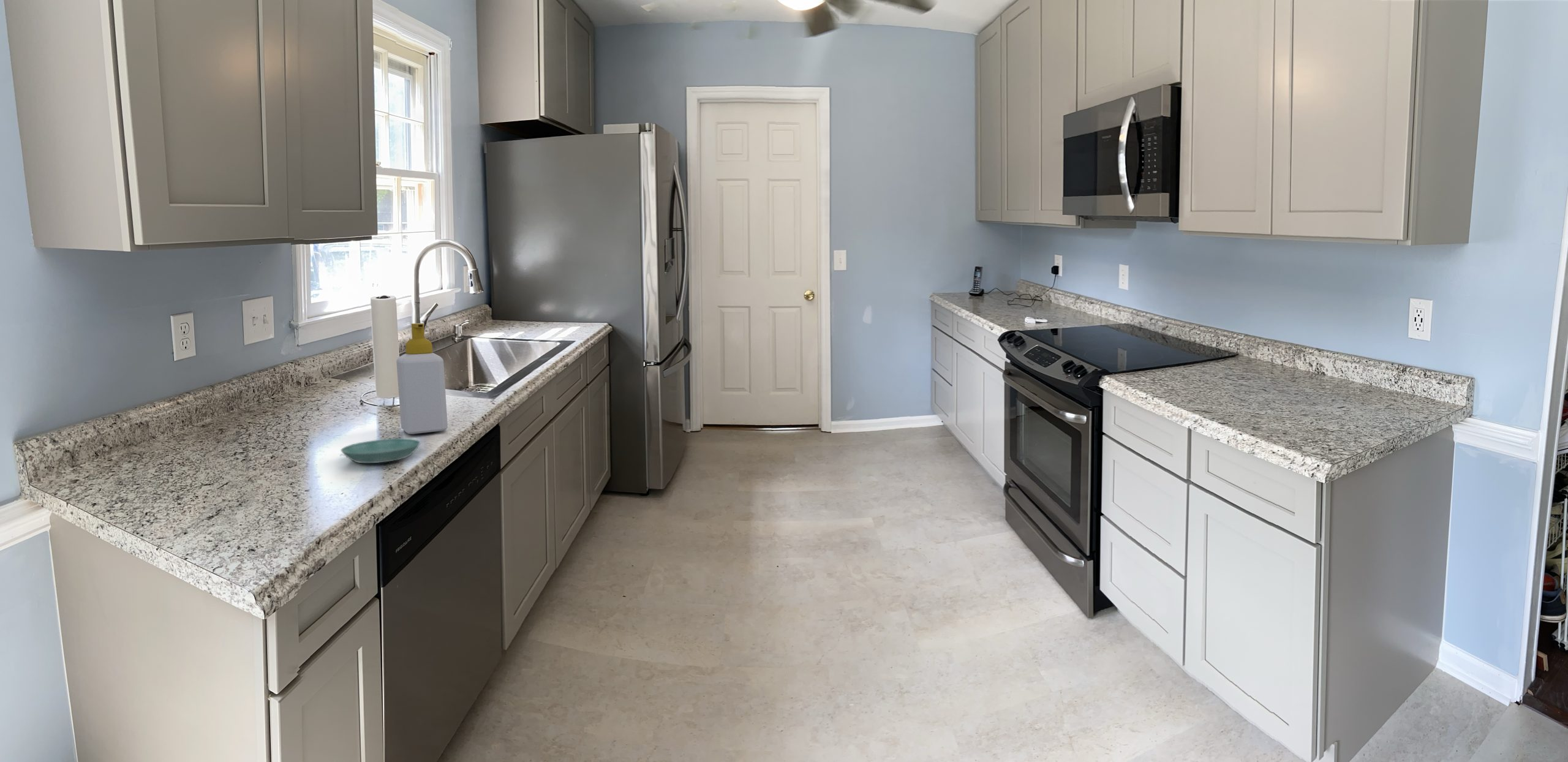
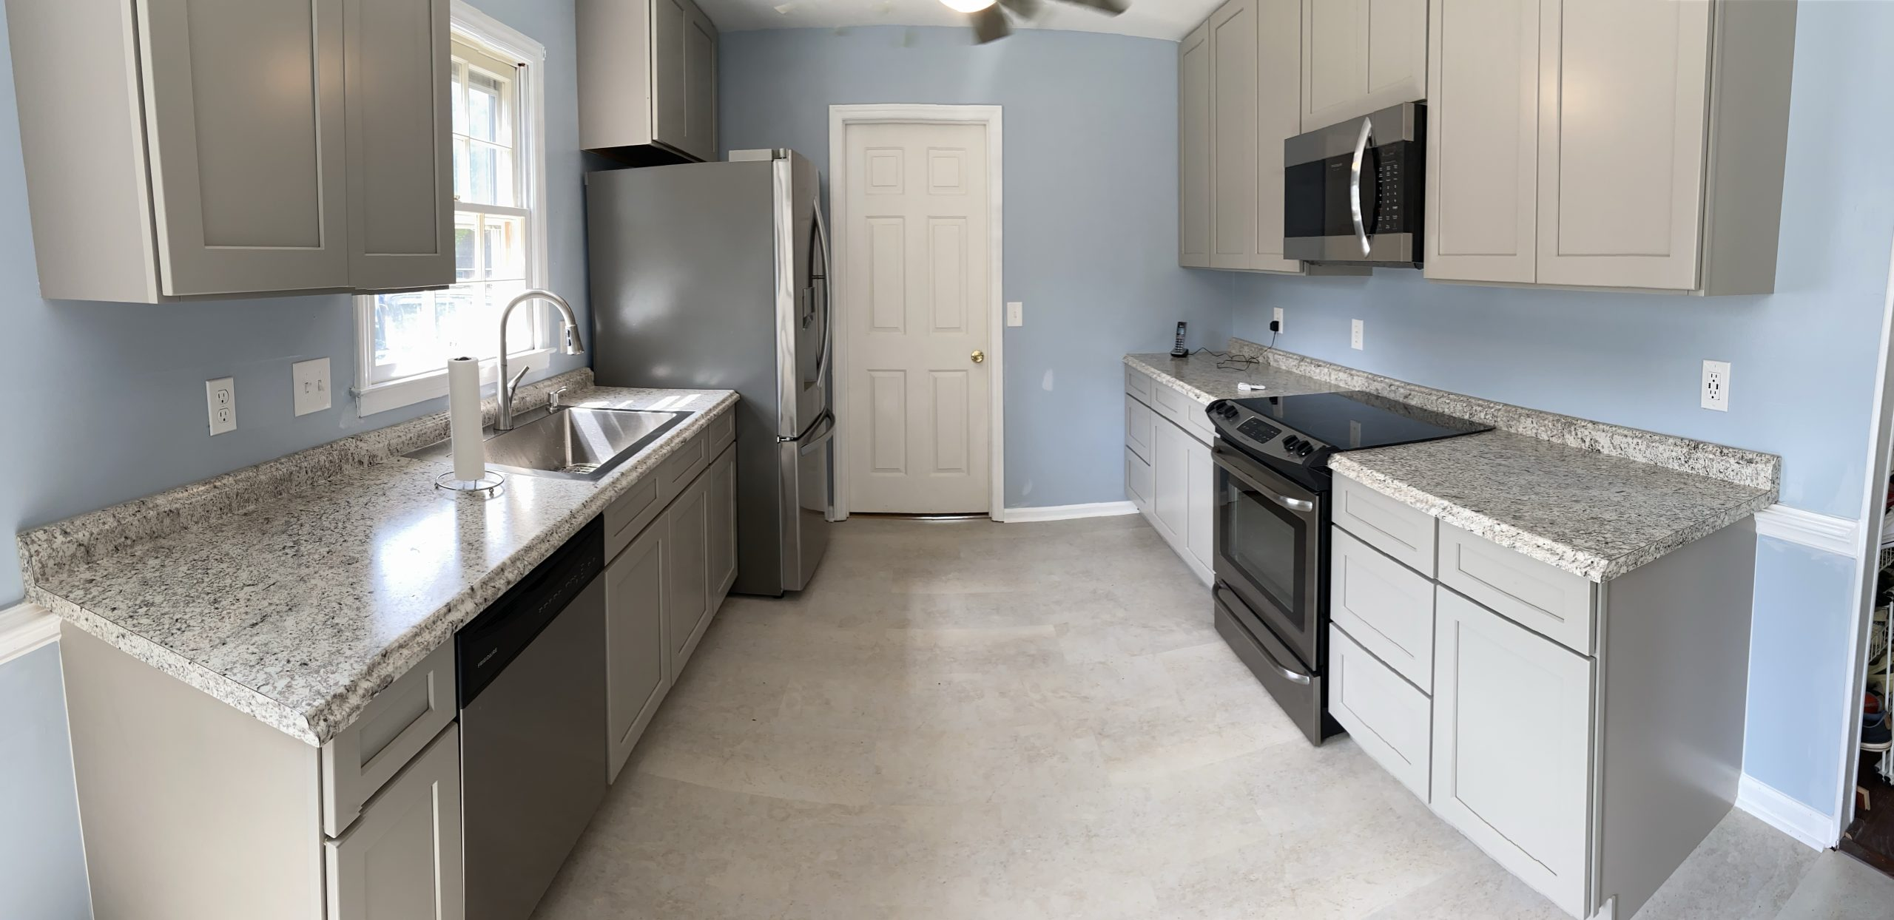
- saucer (382, 451)
- soap bottle (421, 377)
